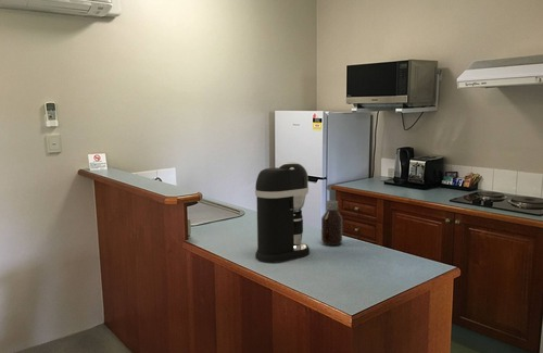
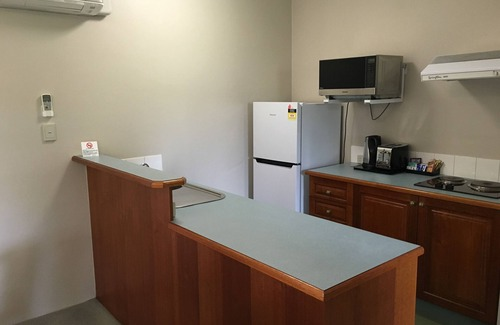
- bottle (331, 222)
- coffee maker (282, 209)
